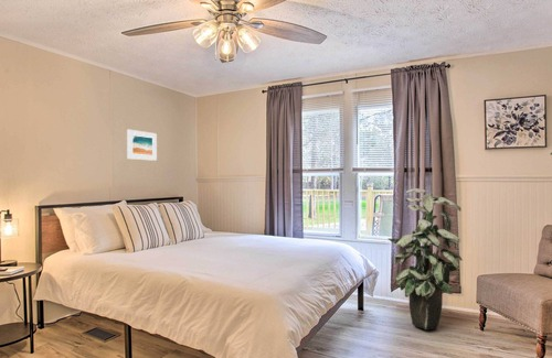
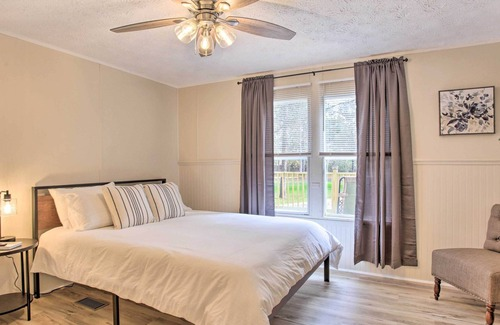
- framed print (142, 145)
- indoor plant (424, 257)
